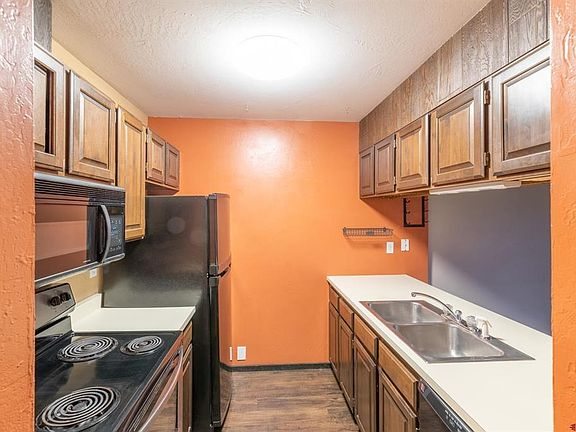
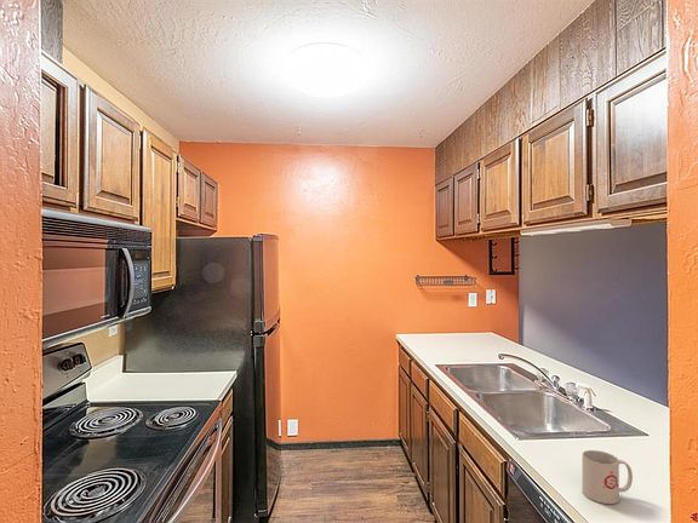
+ mug (607, 476)
